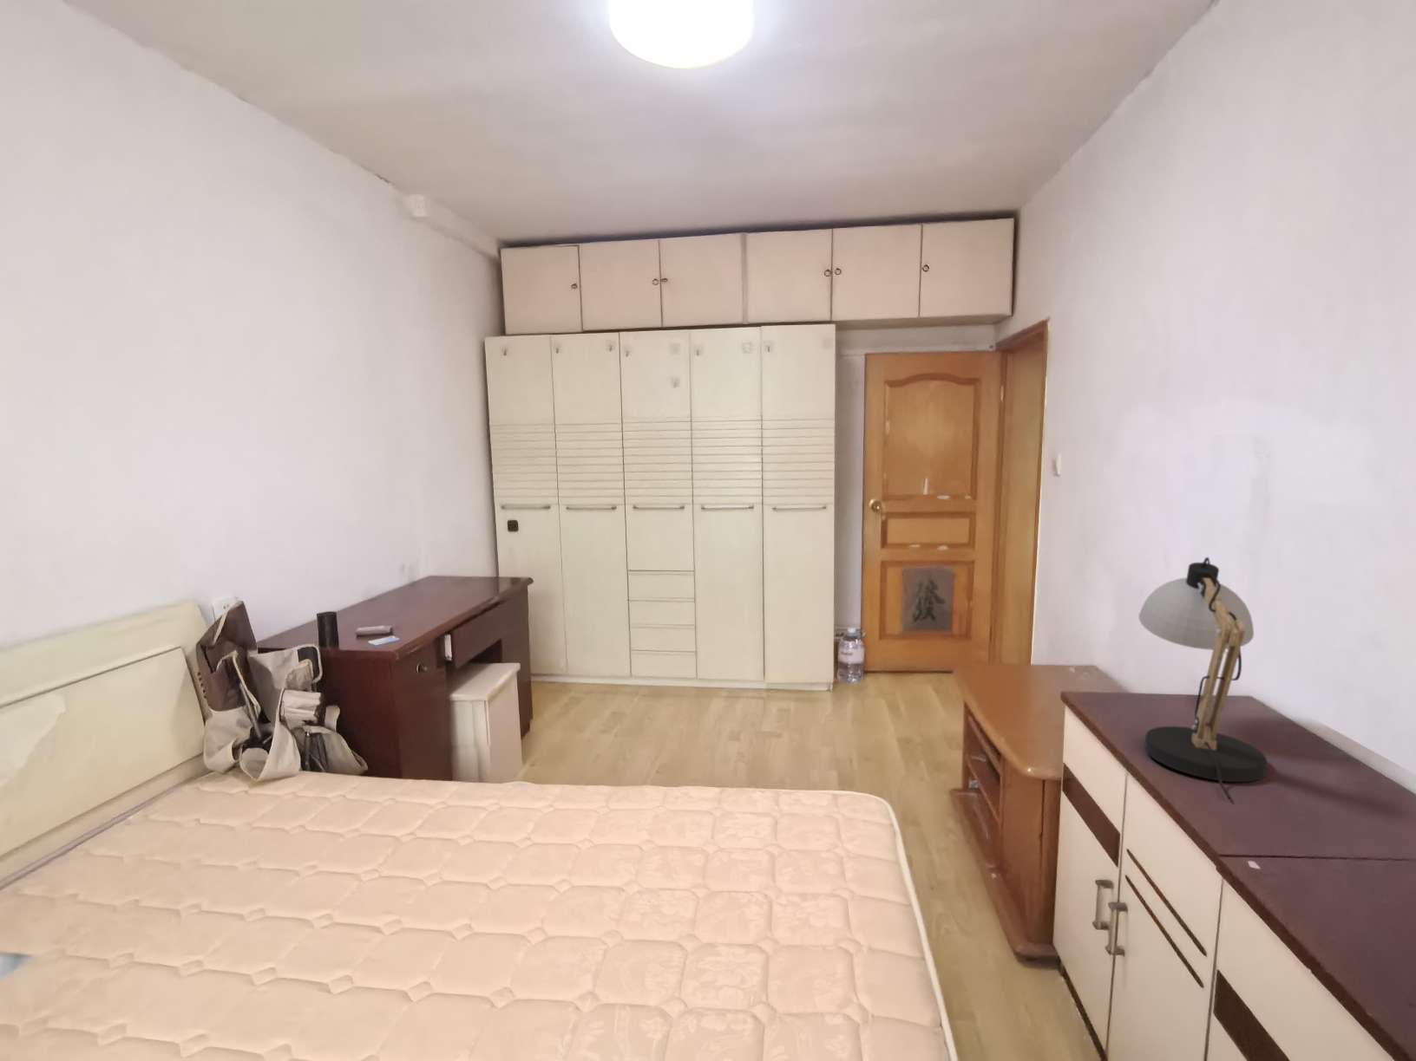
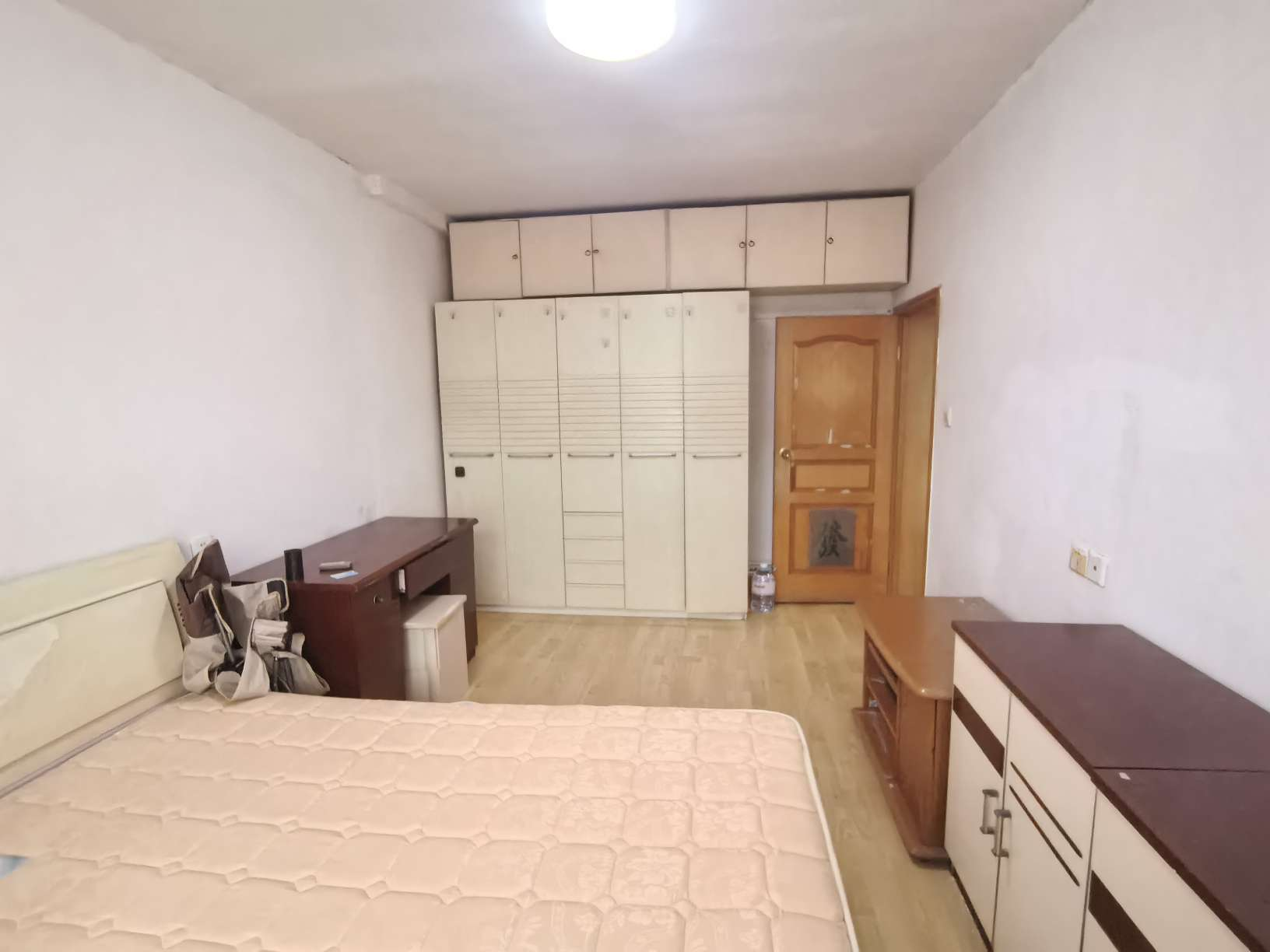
- desk lamp (1211, 659)
